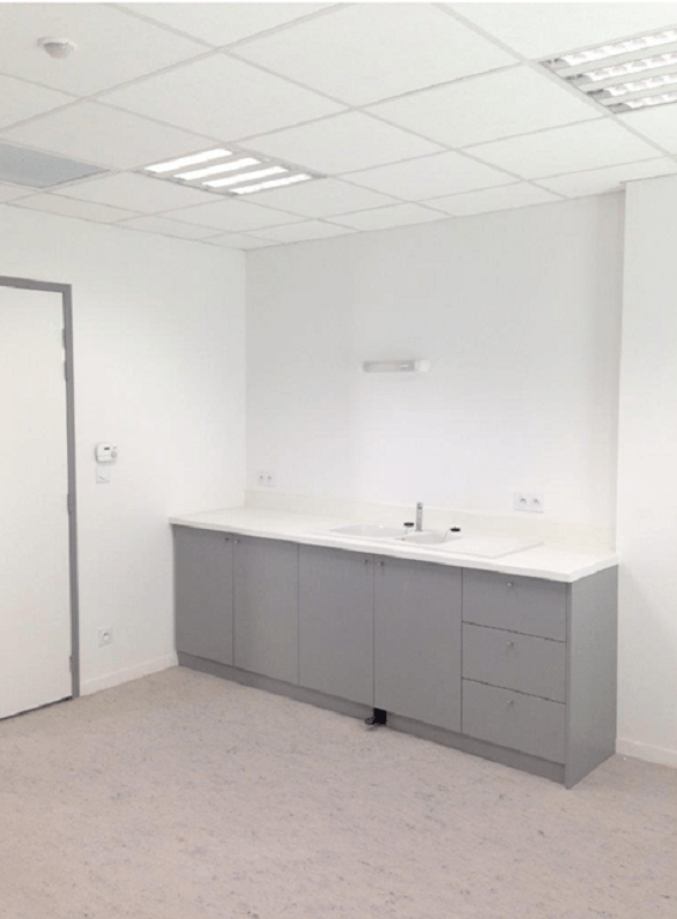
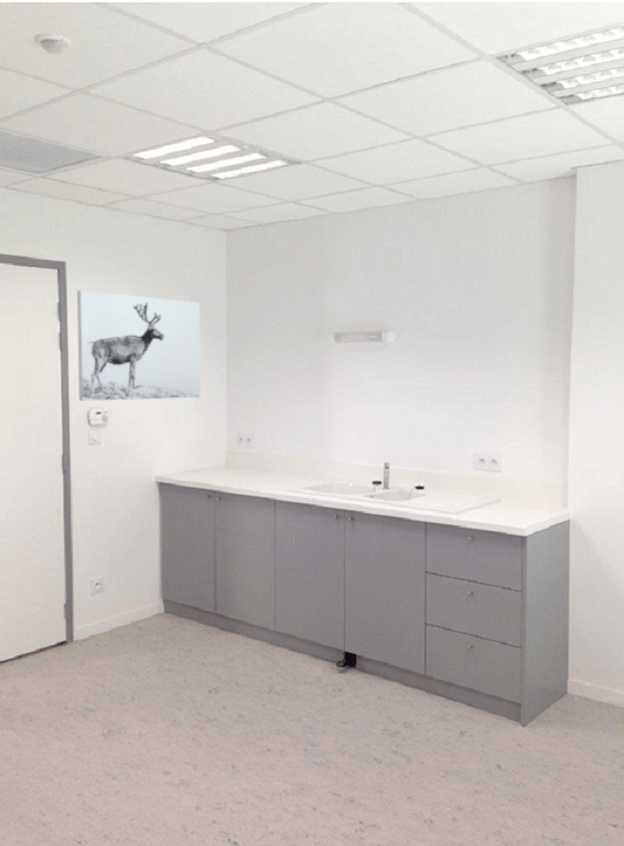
+ wall art (143, 348)
